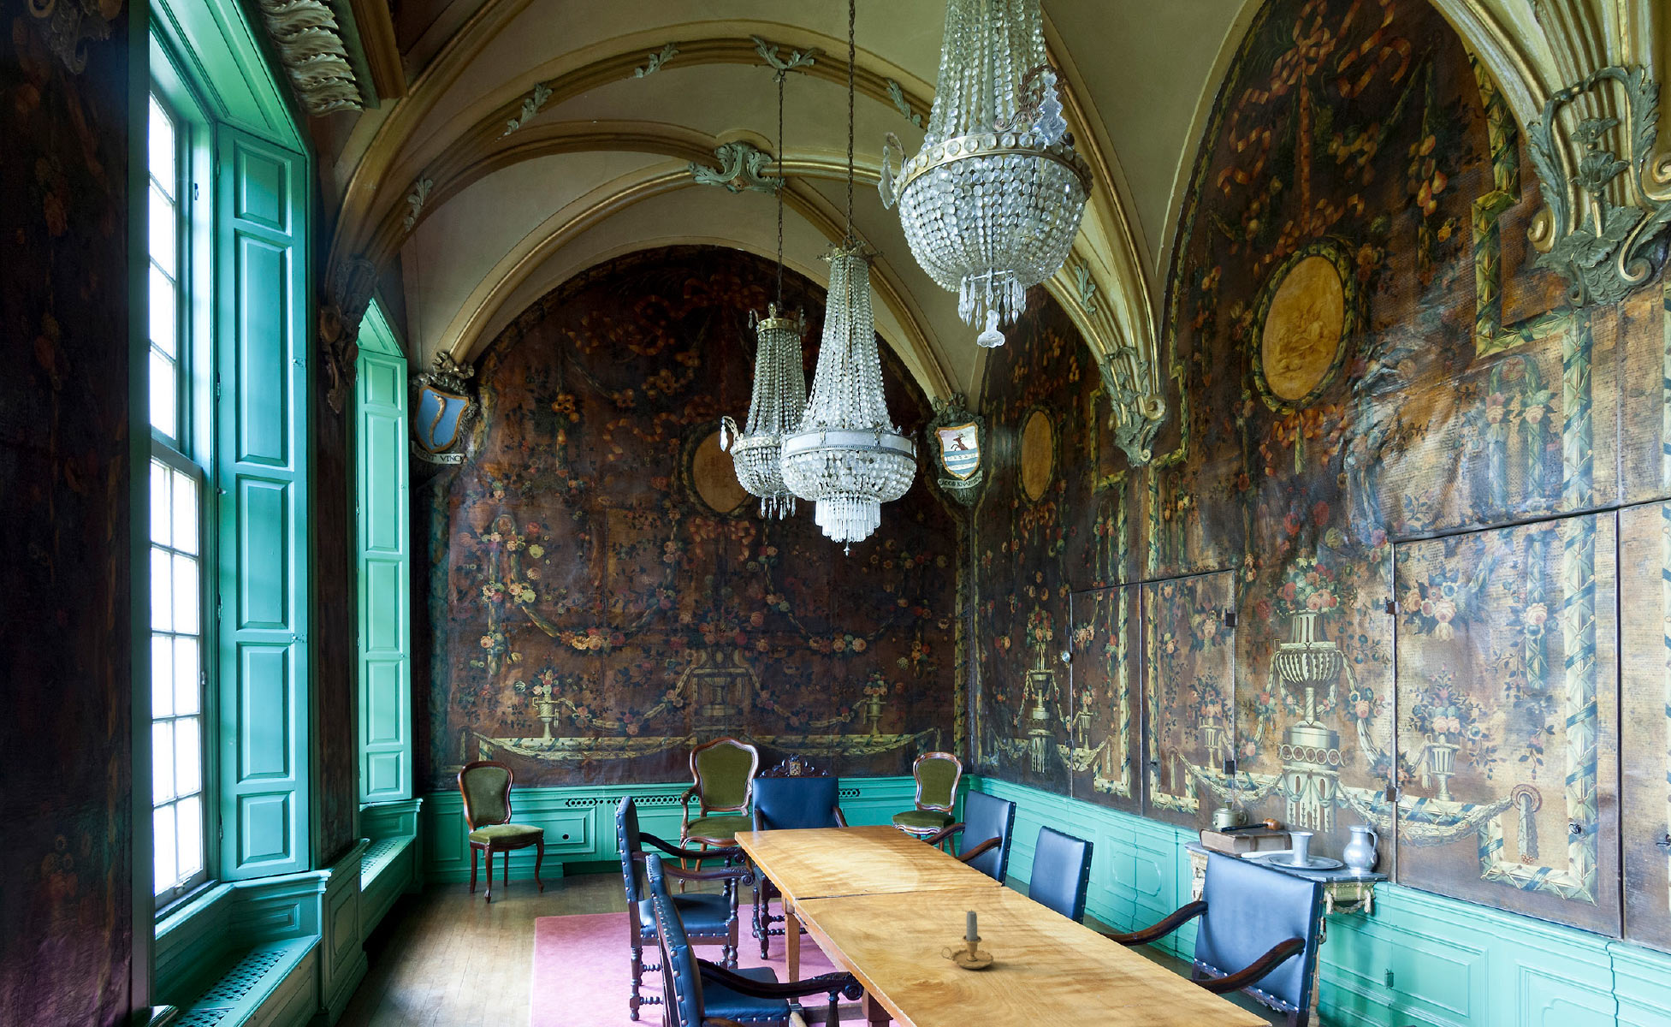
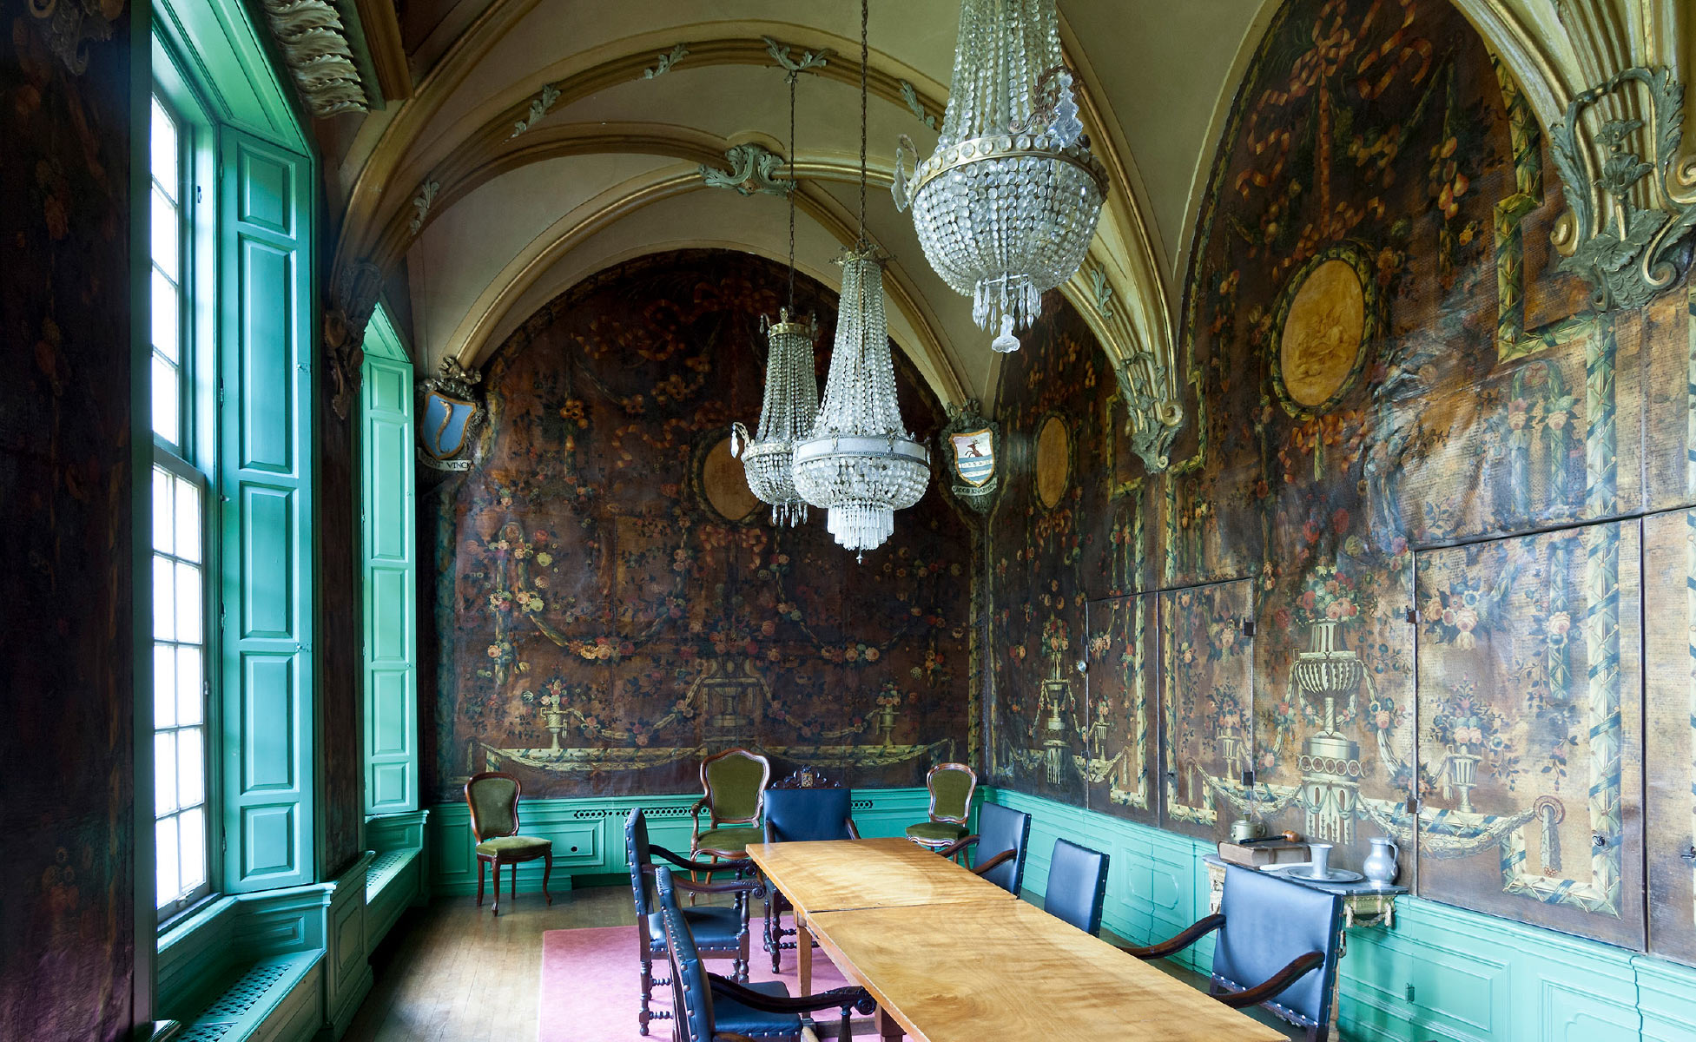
- candlestick (967, 936)
